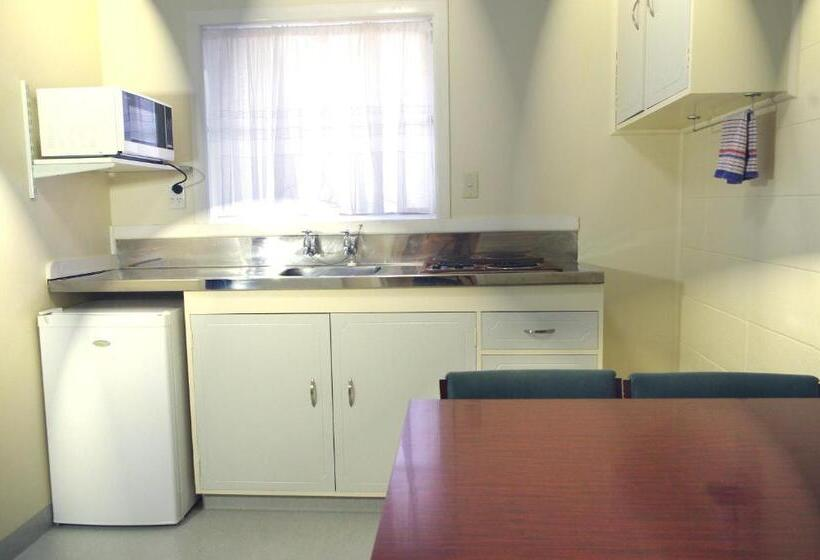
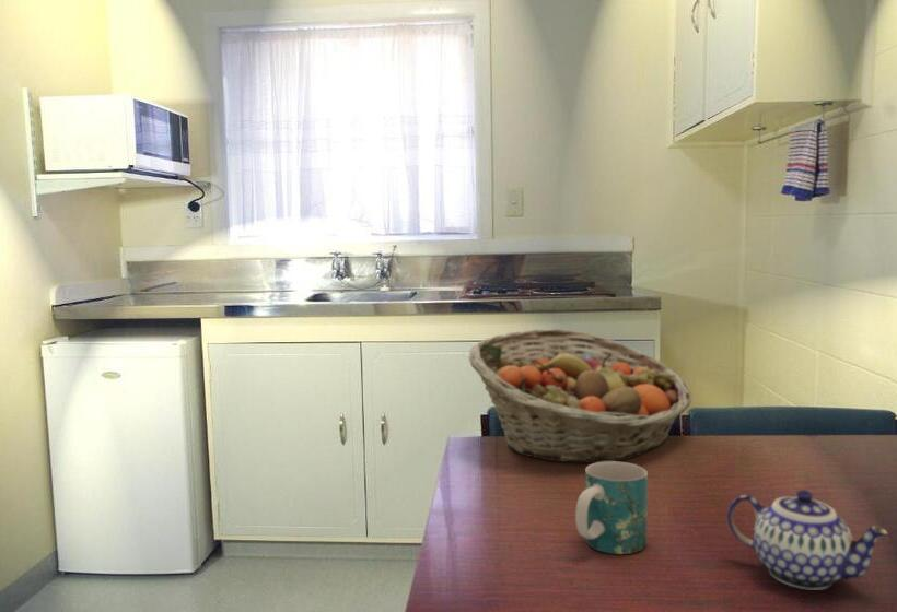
+ mug (607, 509)
+ teapot (802, 533)
+ fruit basket (580, 388)
